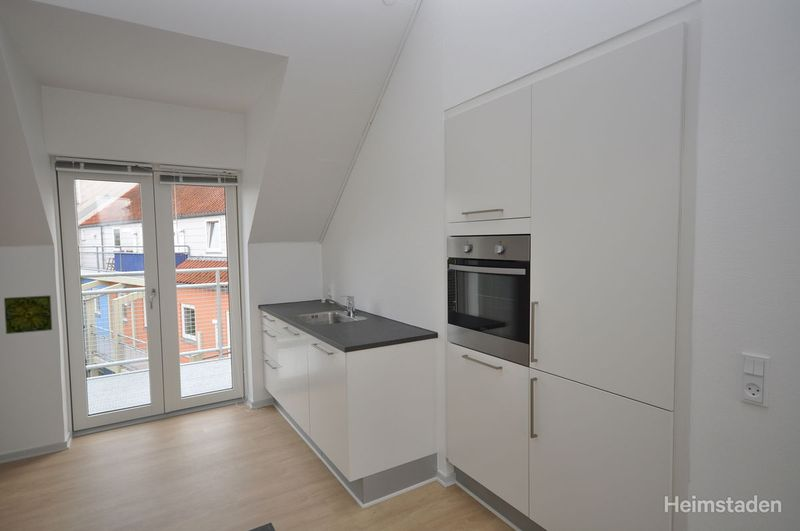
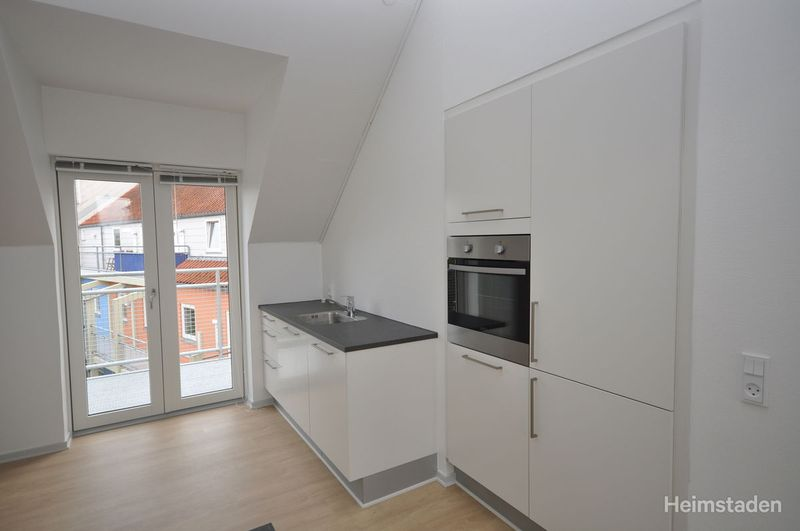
- decorative tile (28, 314)
